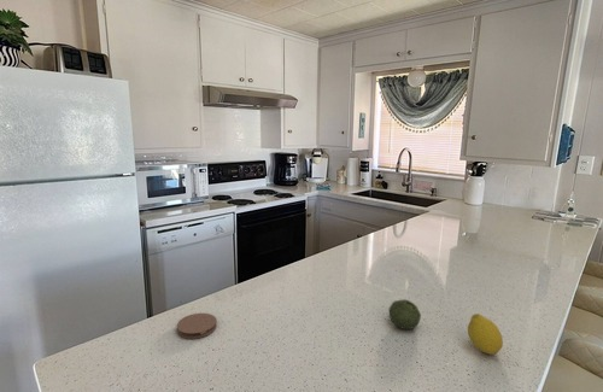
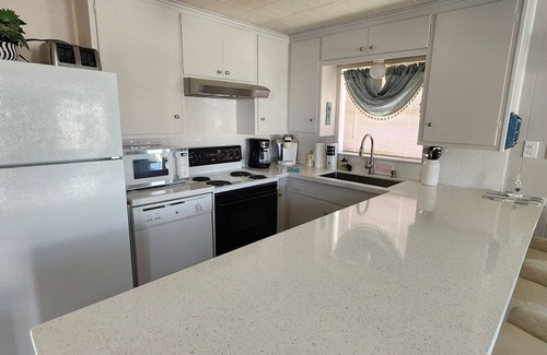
- fruit (404, 312)
- coaster (197, 324)
- fruit (485, 333)
